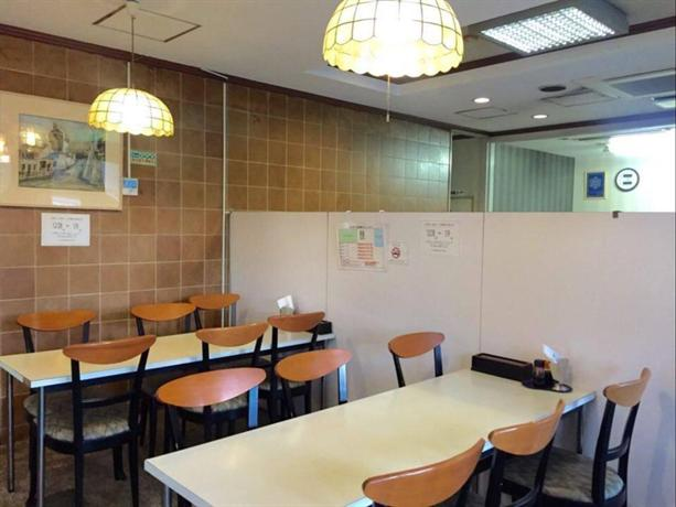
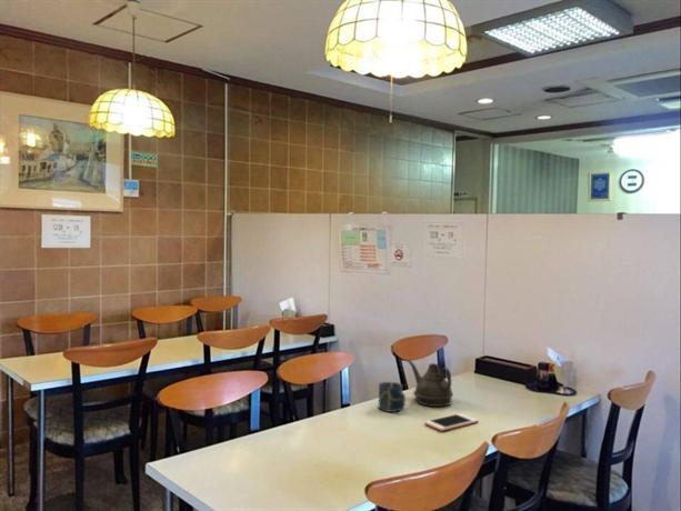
+ cell phone (451, 421)
+ cup (392, 398)
+ teapot (428, 381)
